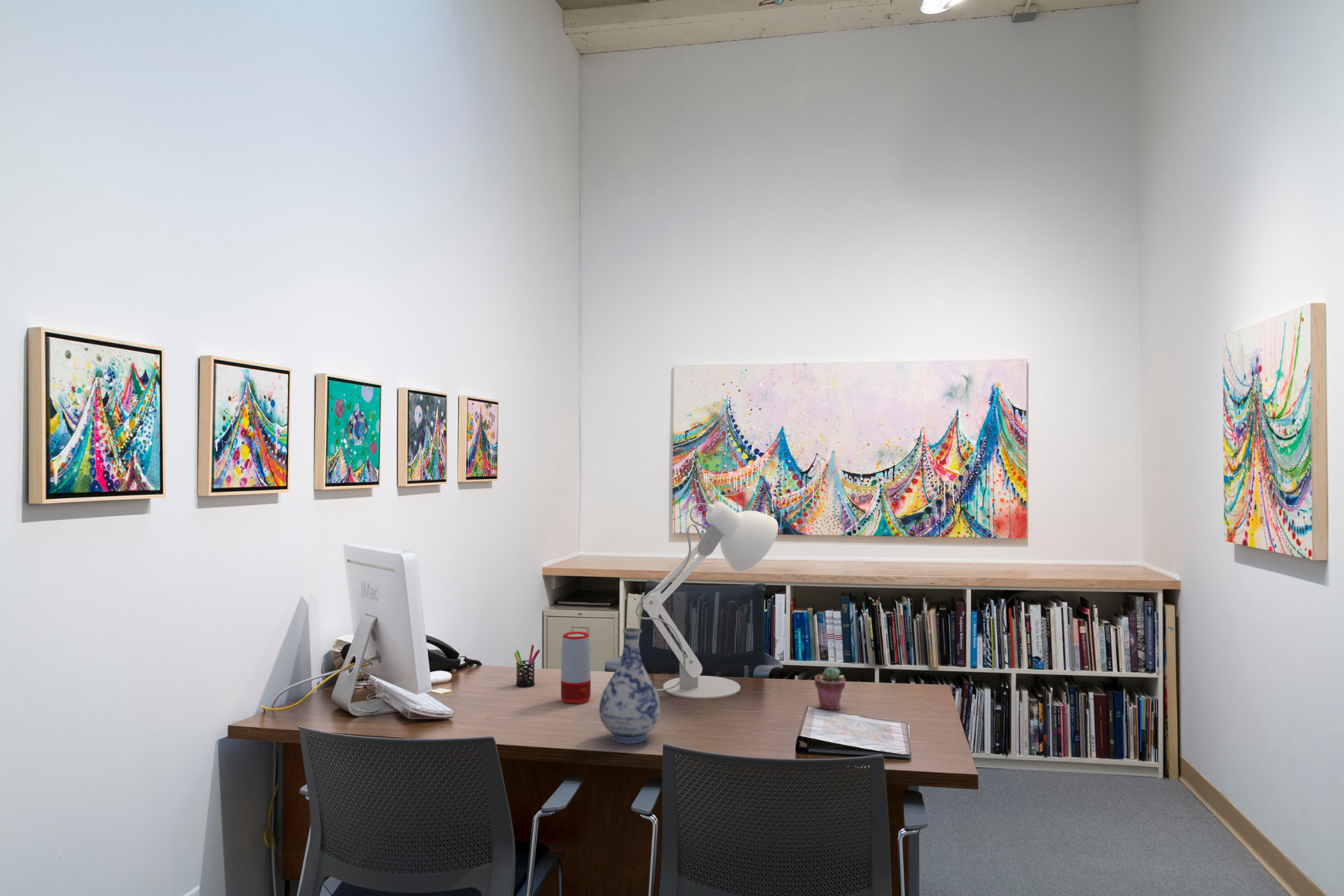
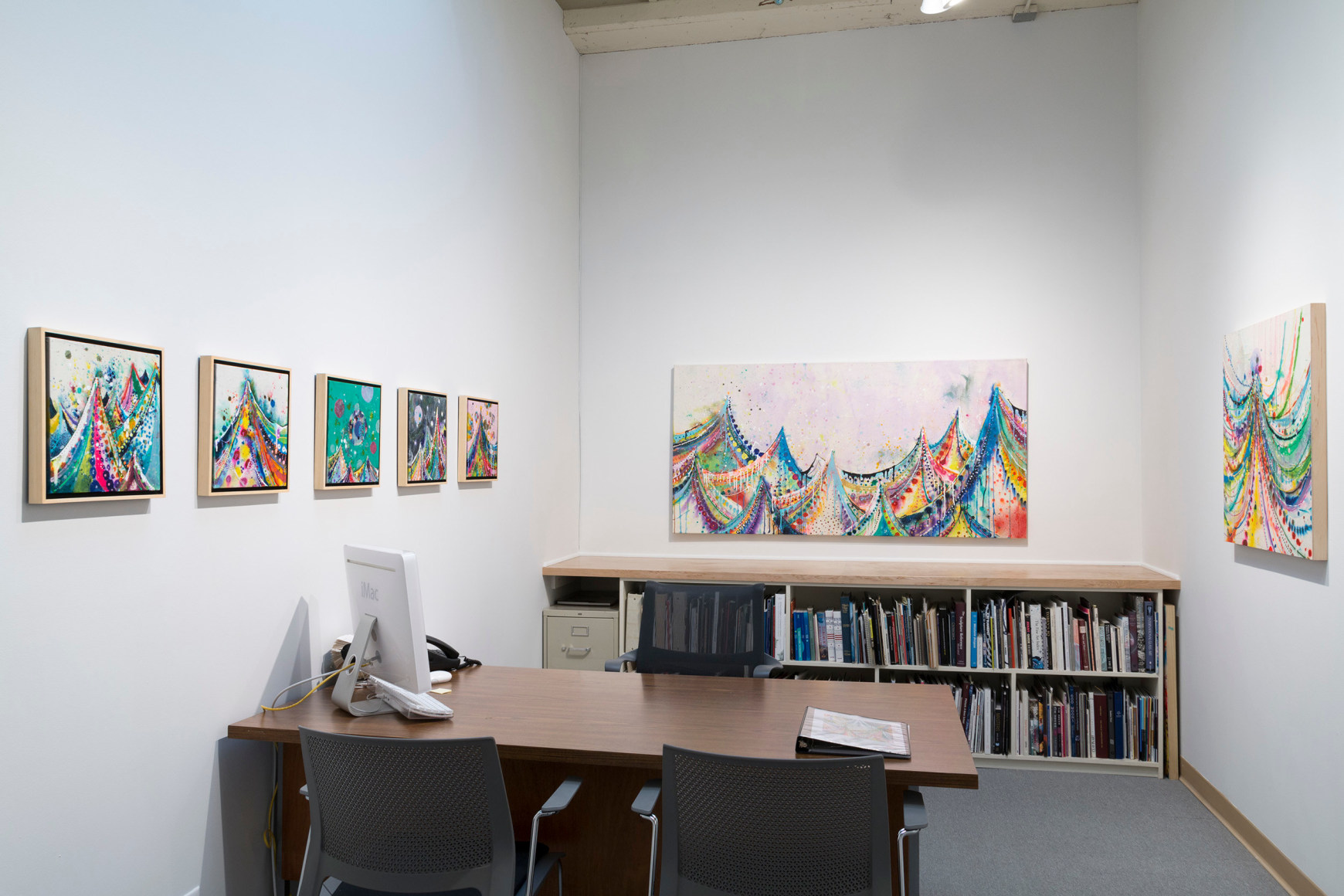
- vase (630, 684)
- speaker (575, 667)
- desk lamp (685, 579)
- potted succulent (830, 686)
- pen holder (524, 665)
